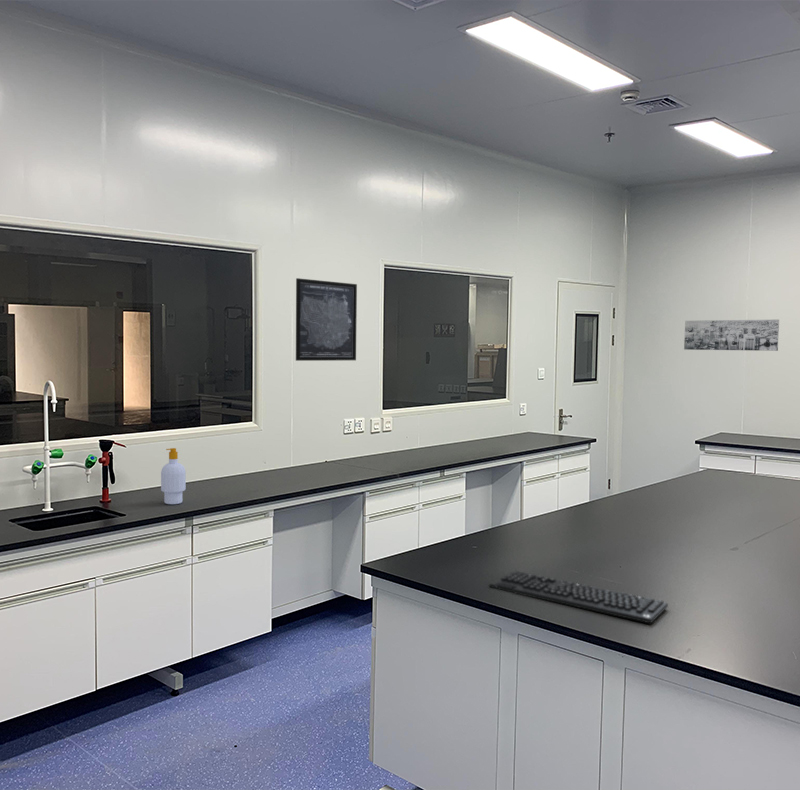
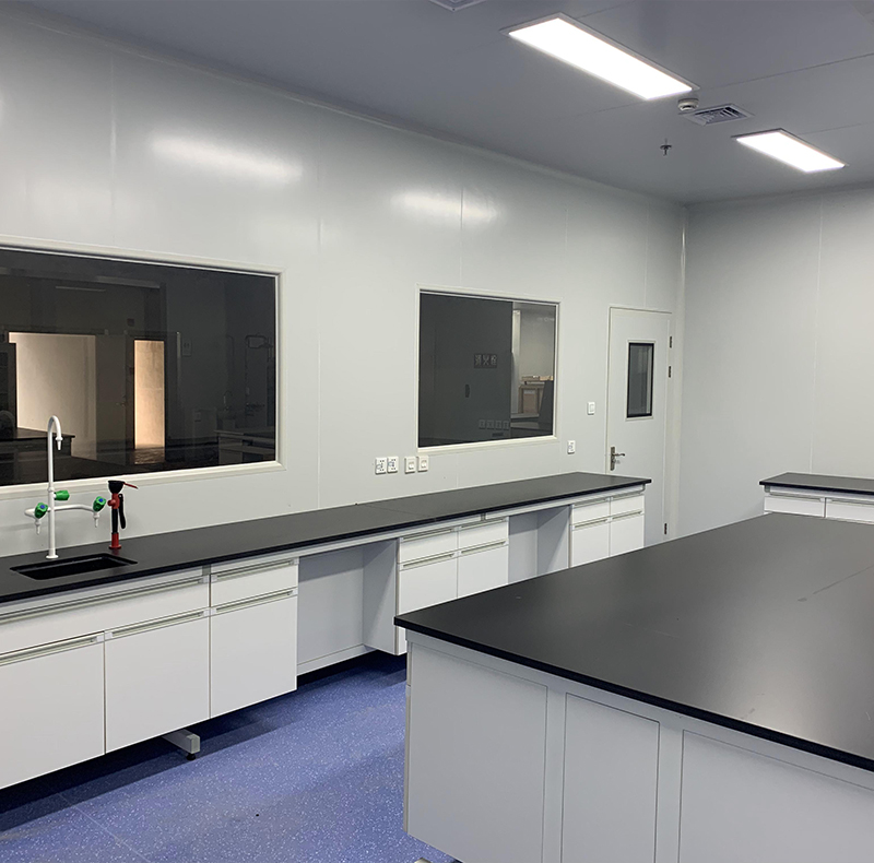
- keyboard (575, 594)
- soap bottle (173, 475)
- wall art (327, 321)
- wall art (729, 335)
